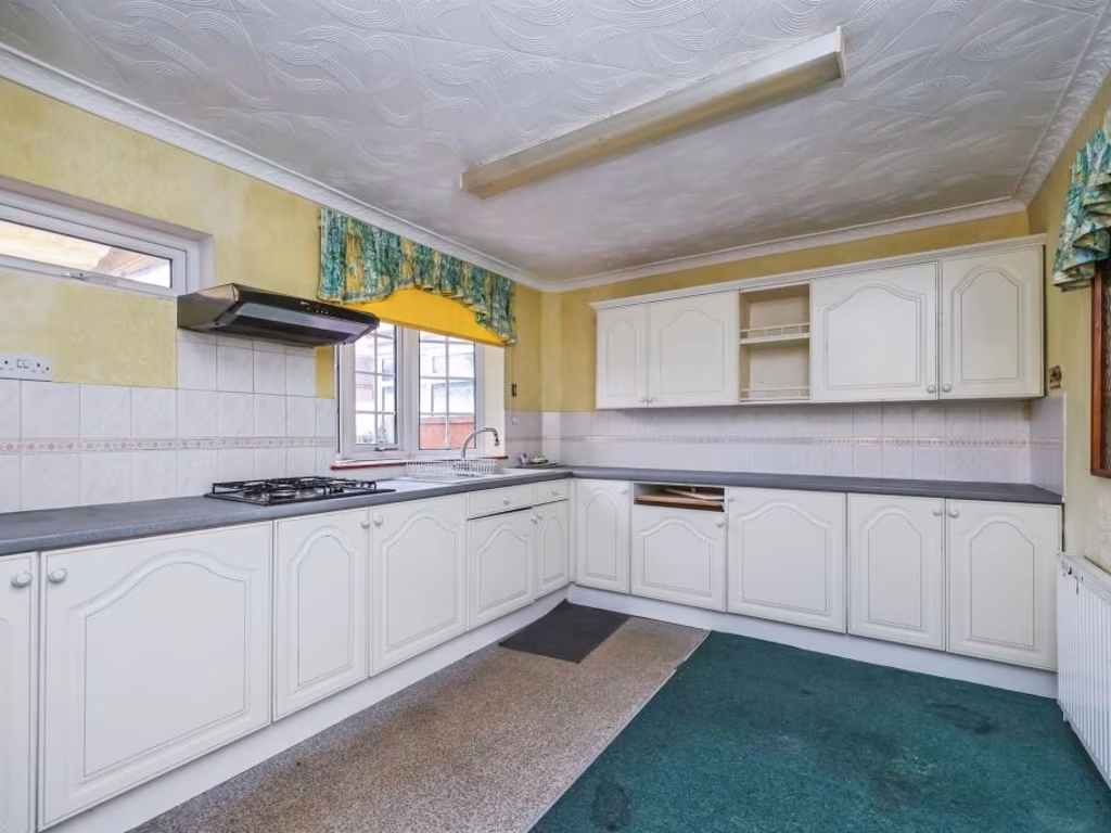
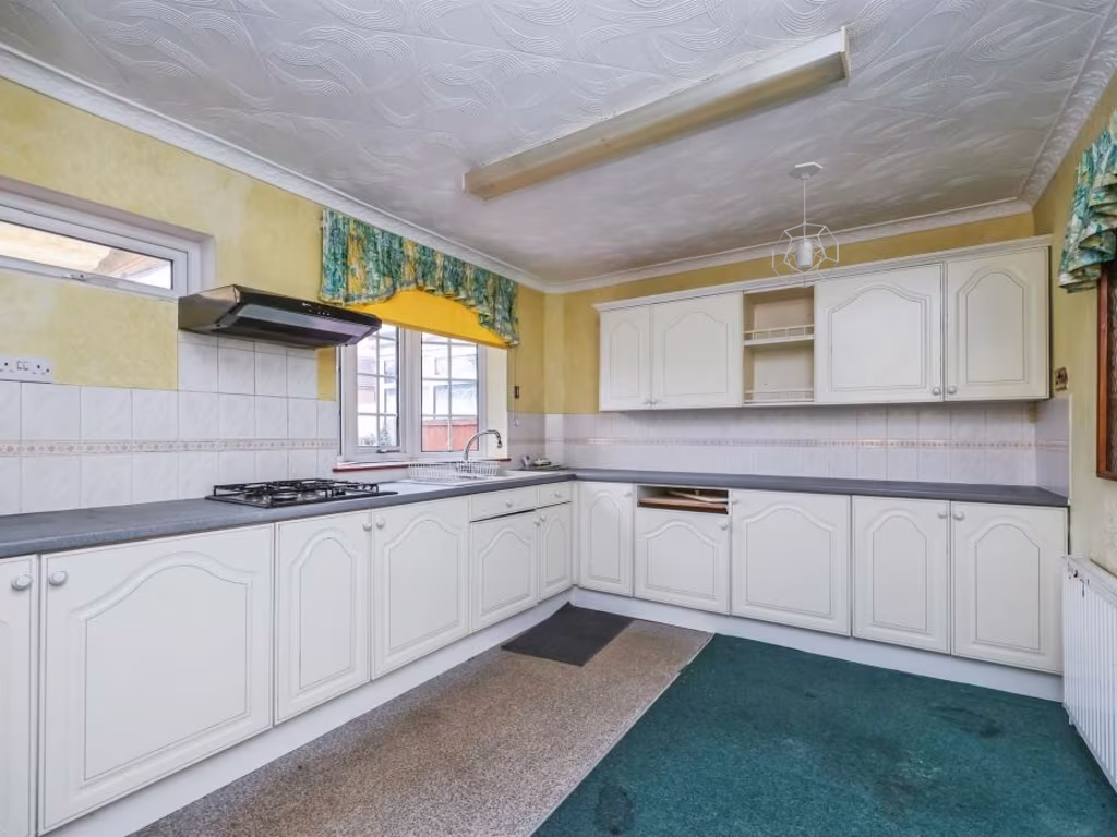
+ pendant light (804, 228)
